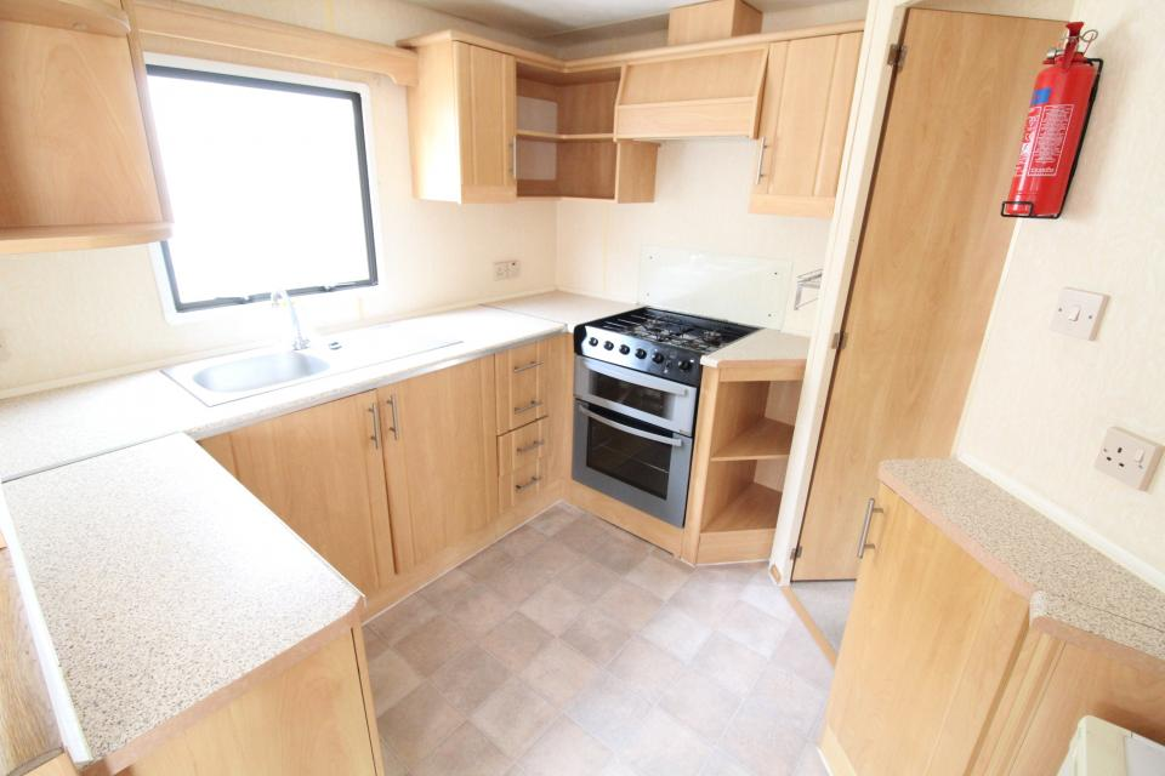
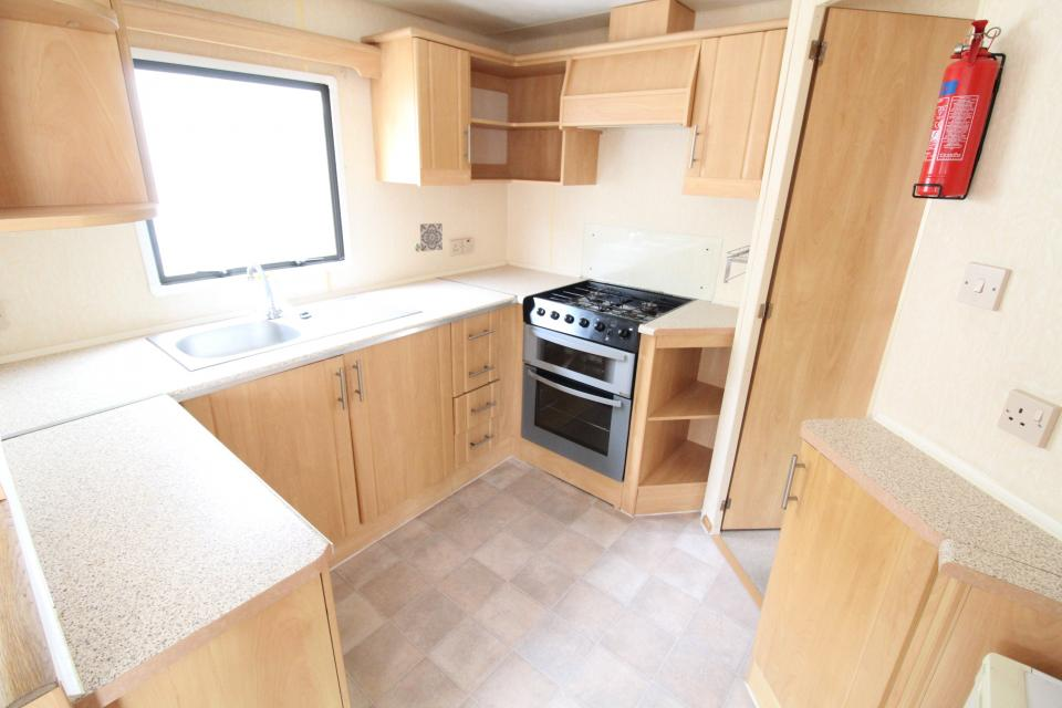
+ decorative tile (427, 237)
